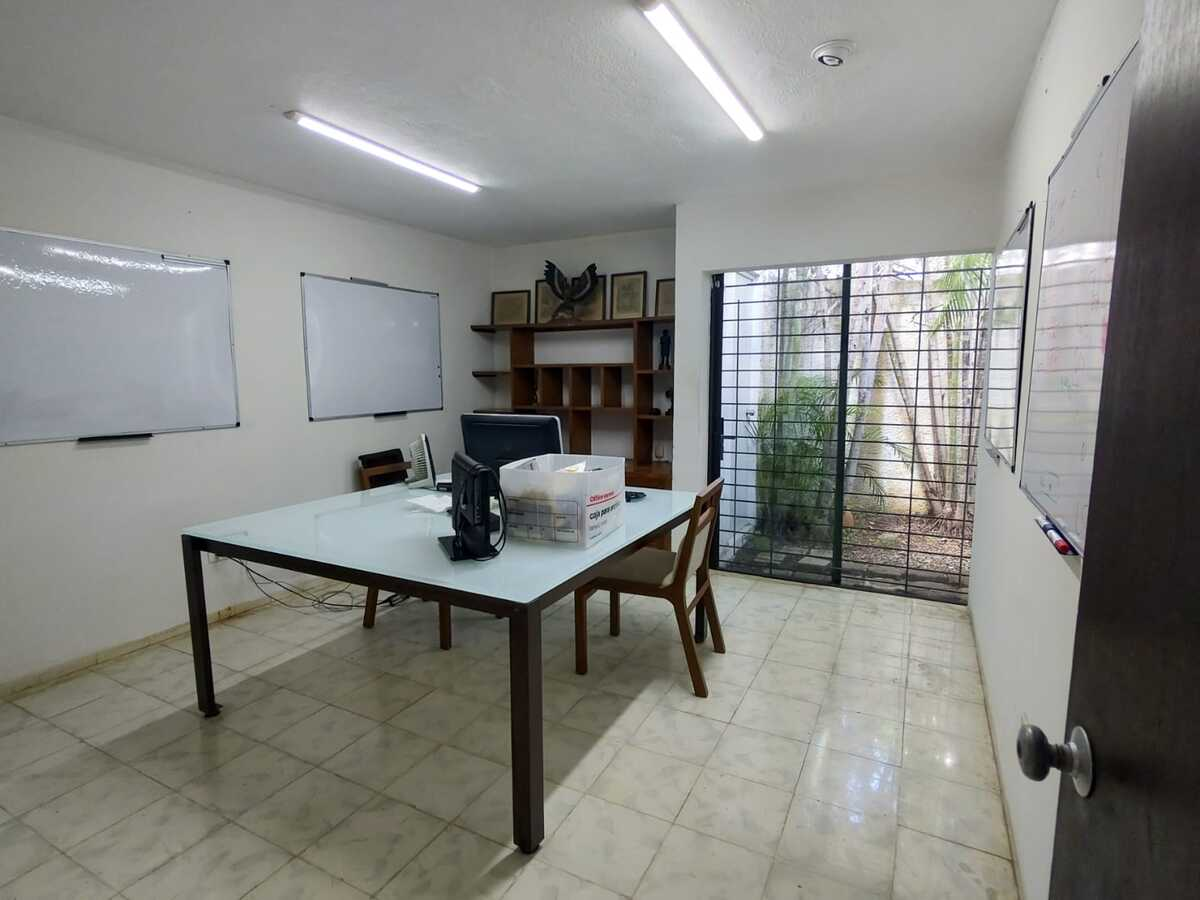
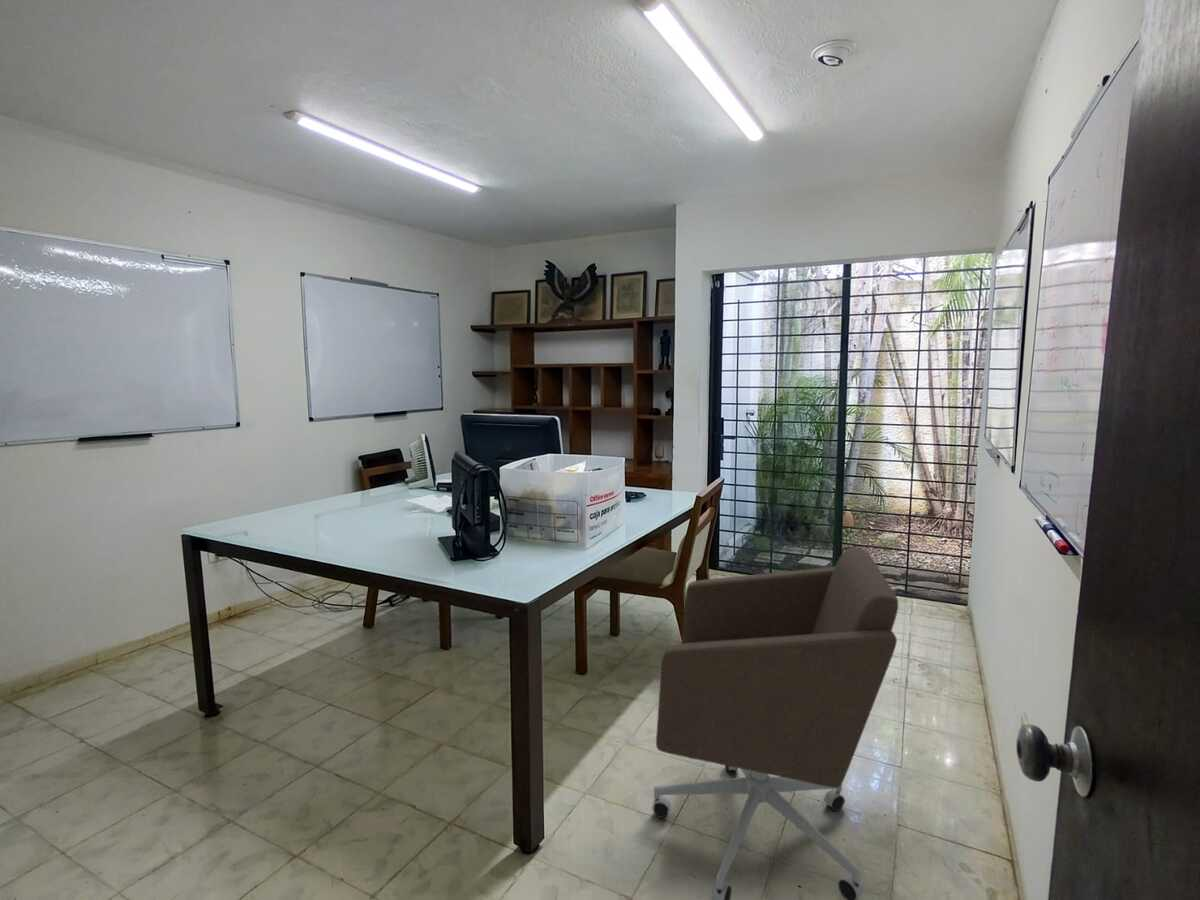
+ office chair (759, 699)
